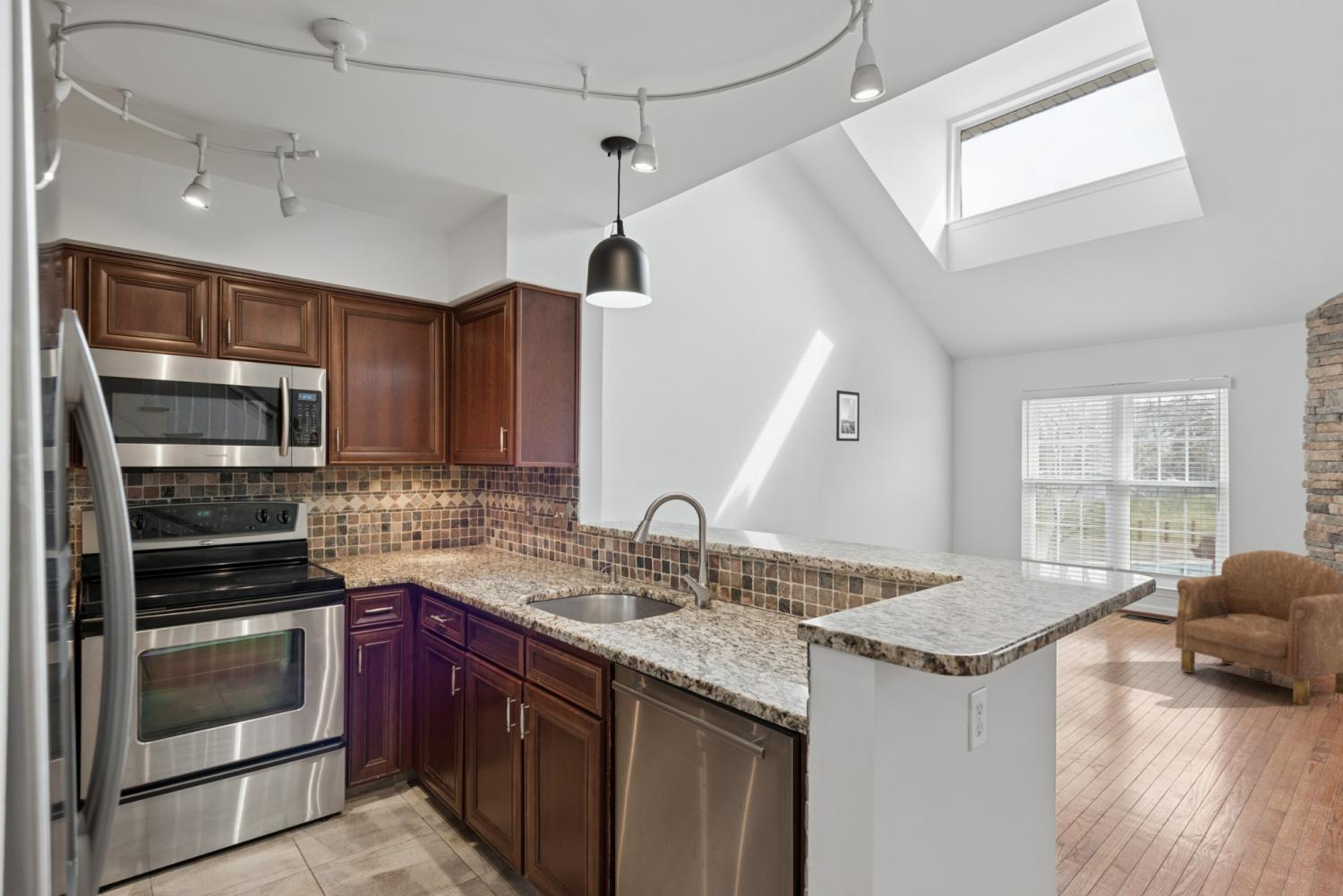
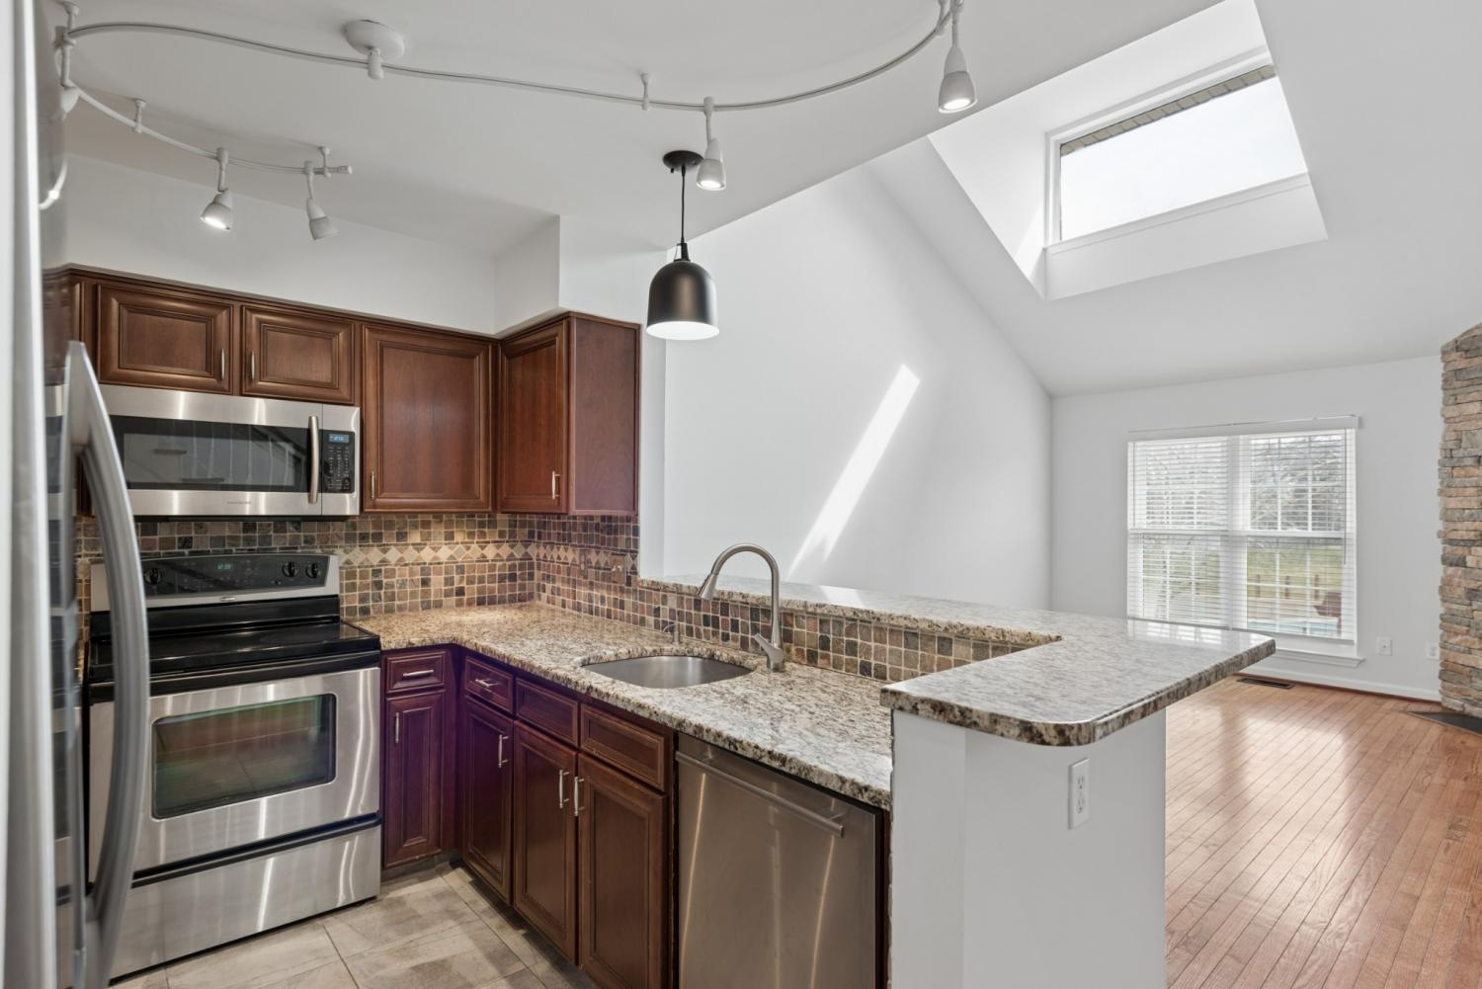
- wall art (848, 416)
- armchair (1258, 618)
